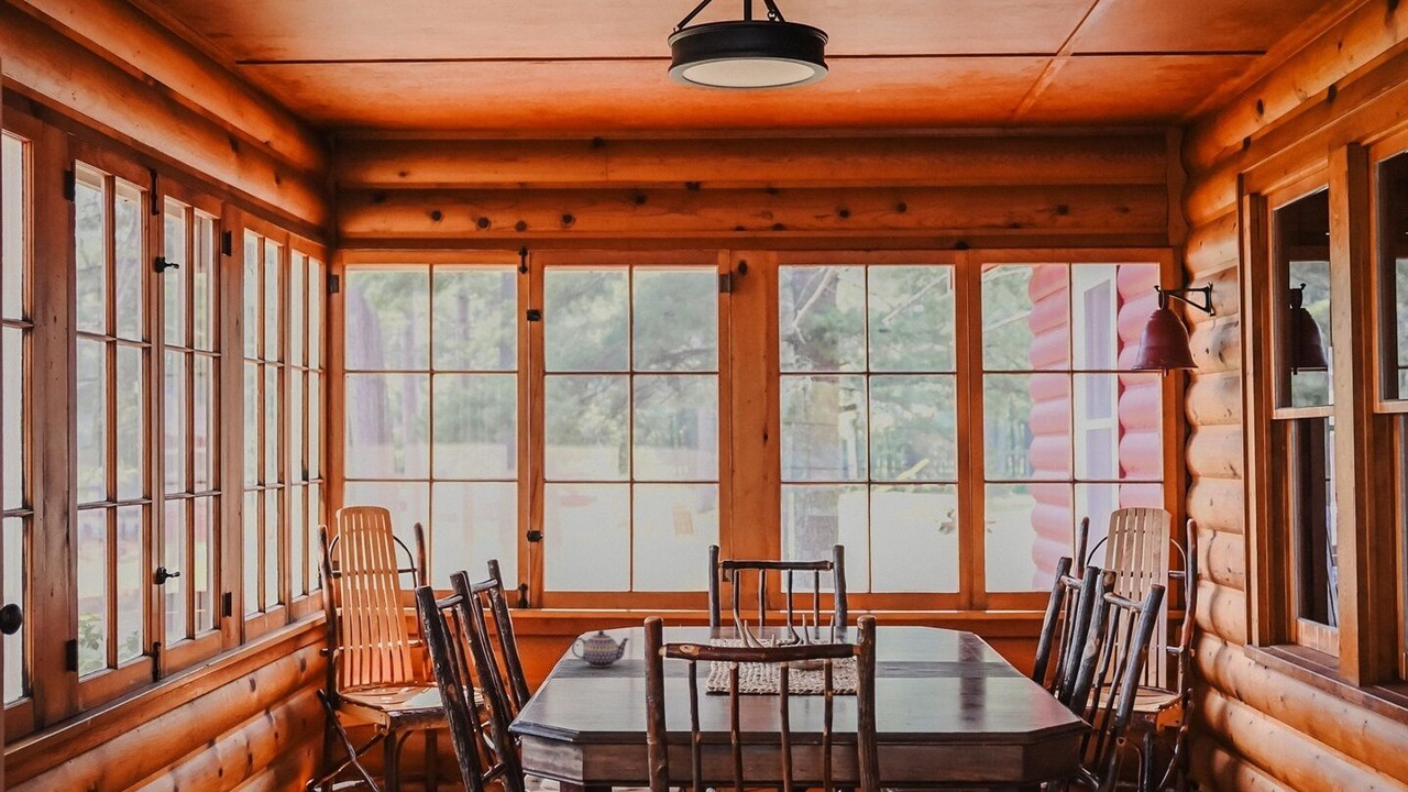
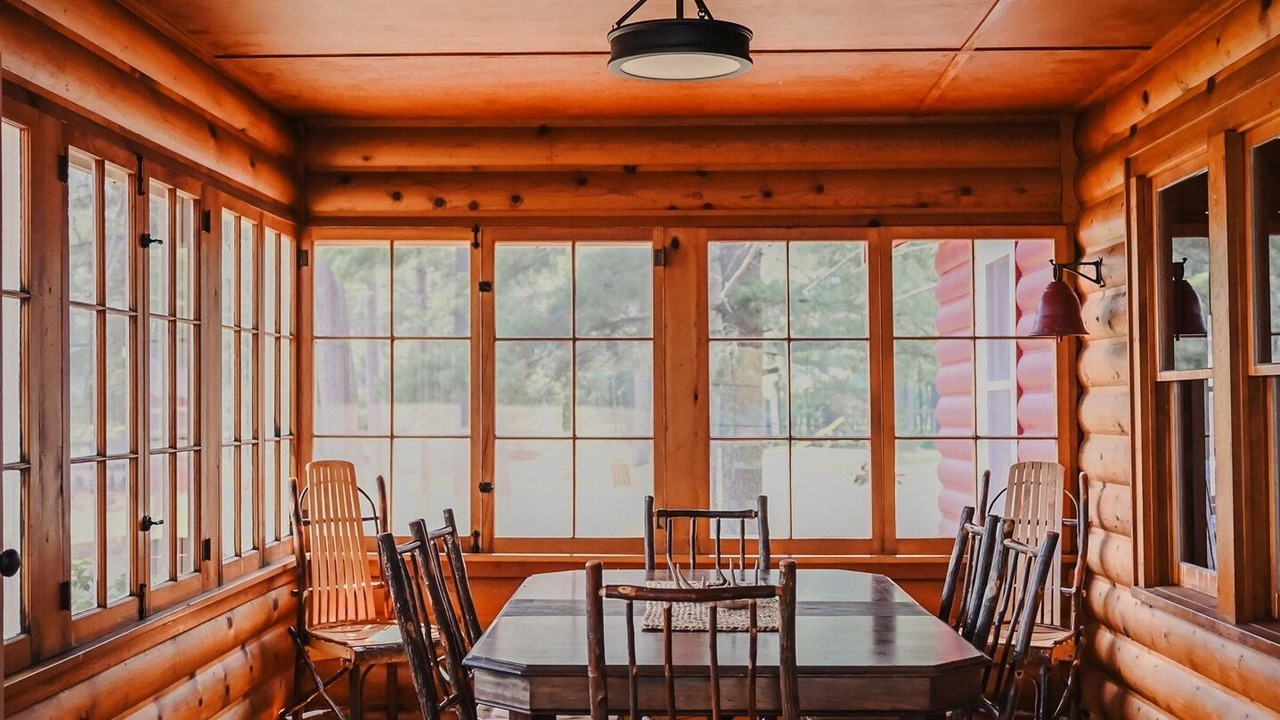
- teapot (601, 647)
